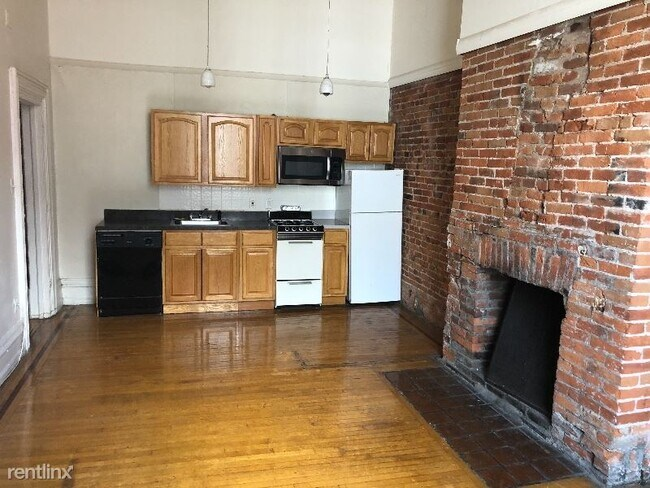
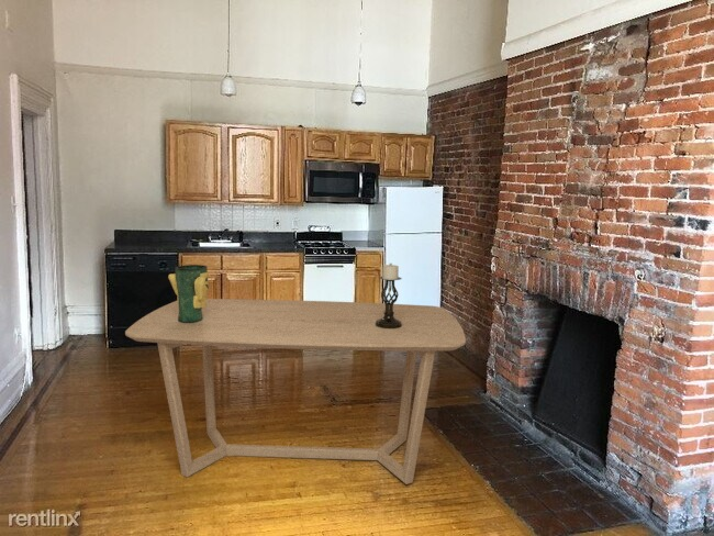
+ candle holder (389, 293)
+ vase (193, 292)
+ dining table (302, 348)
